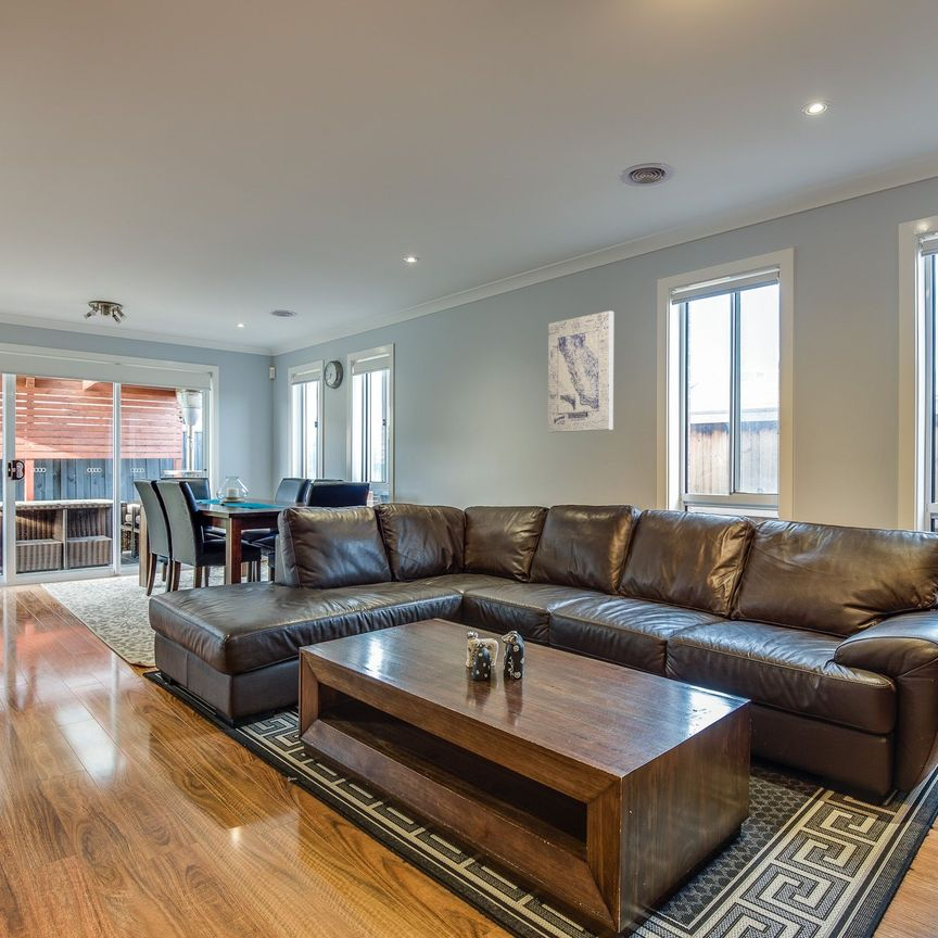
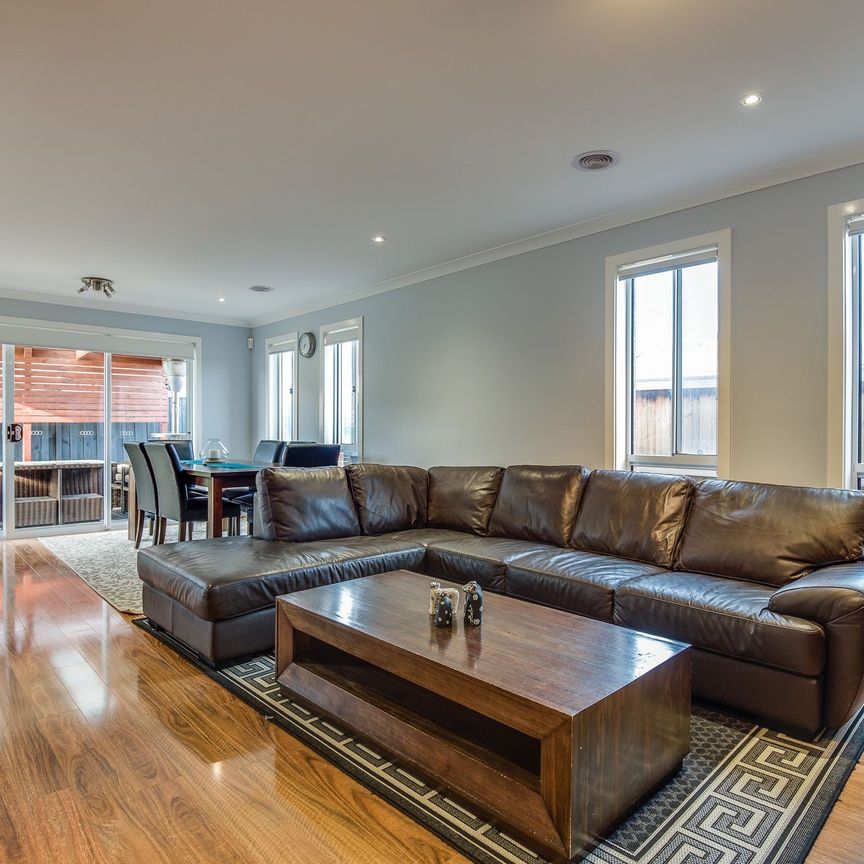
- wall art (579, 373)
